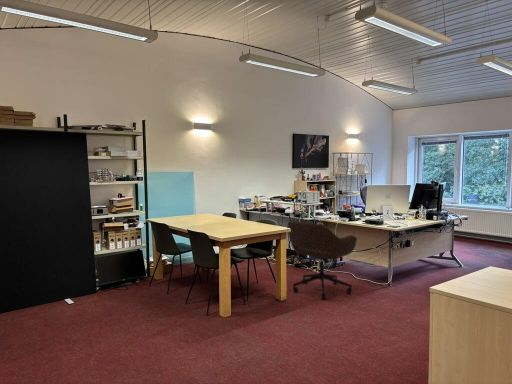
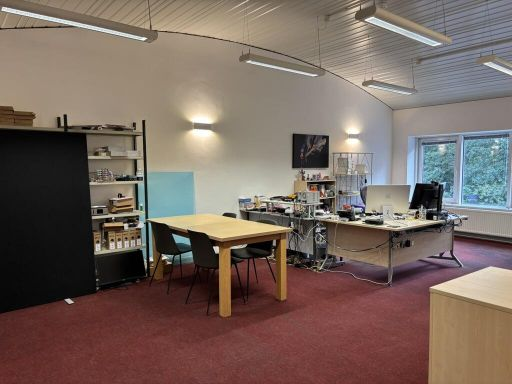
- office chair (321, 254)
